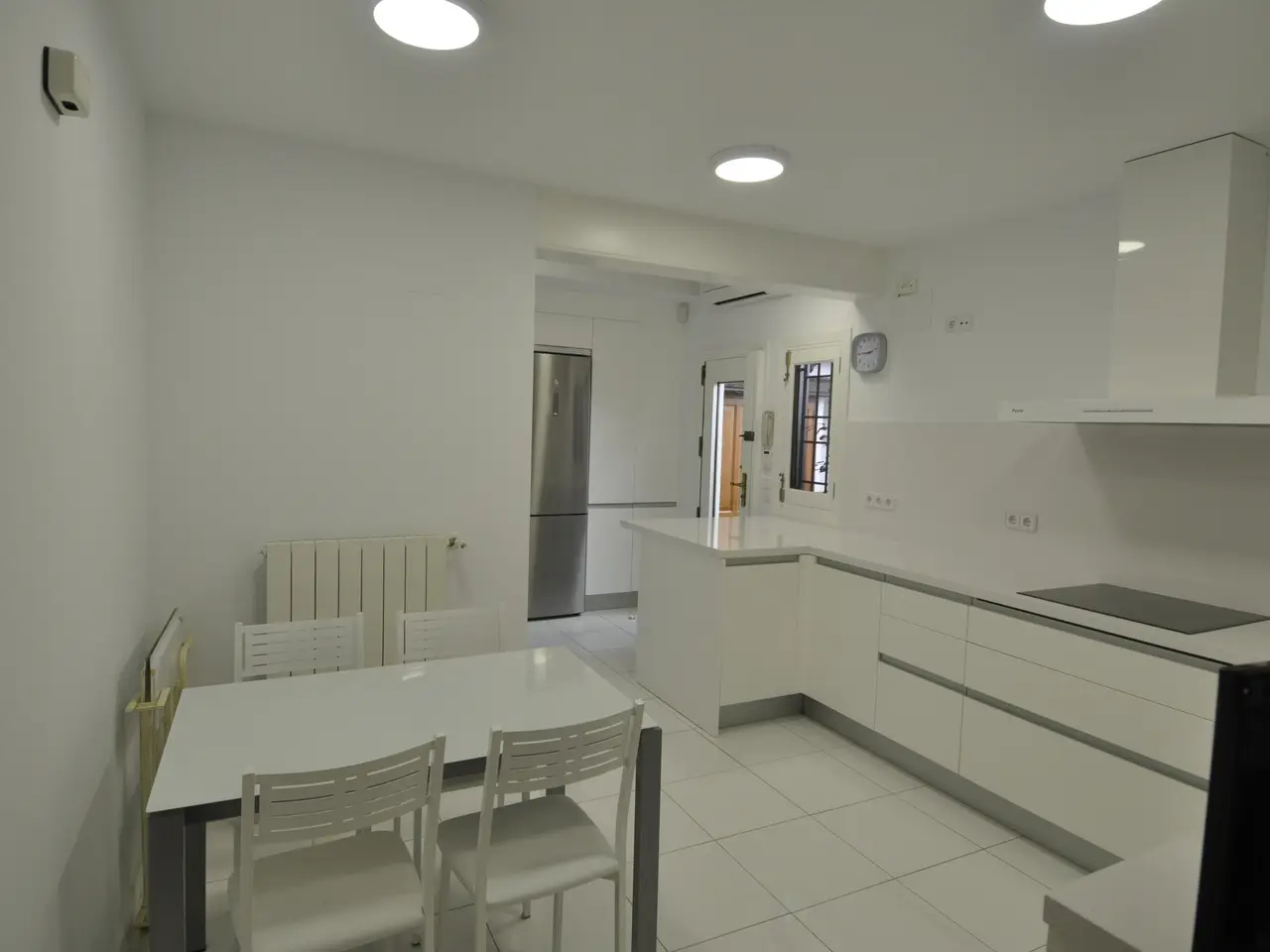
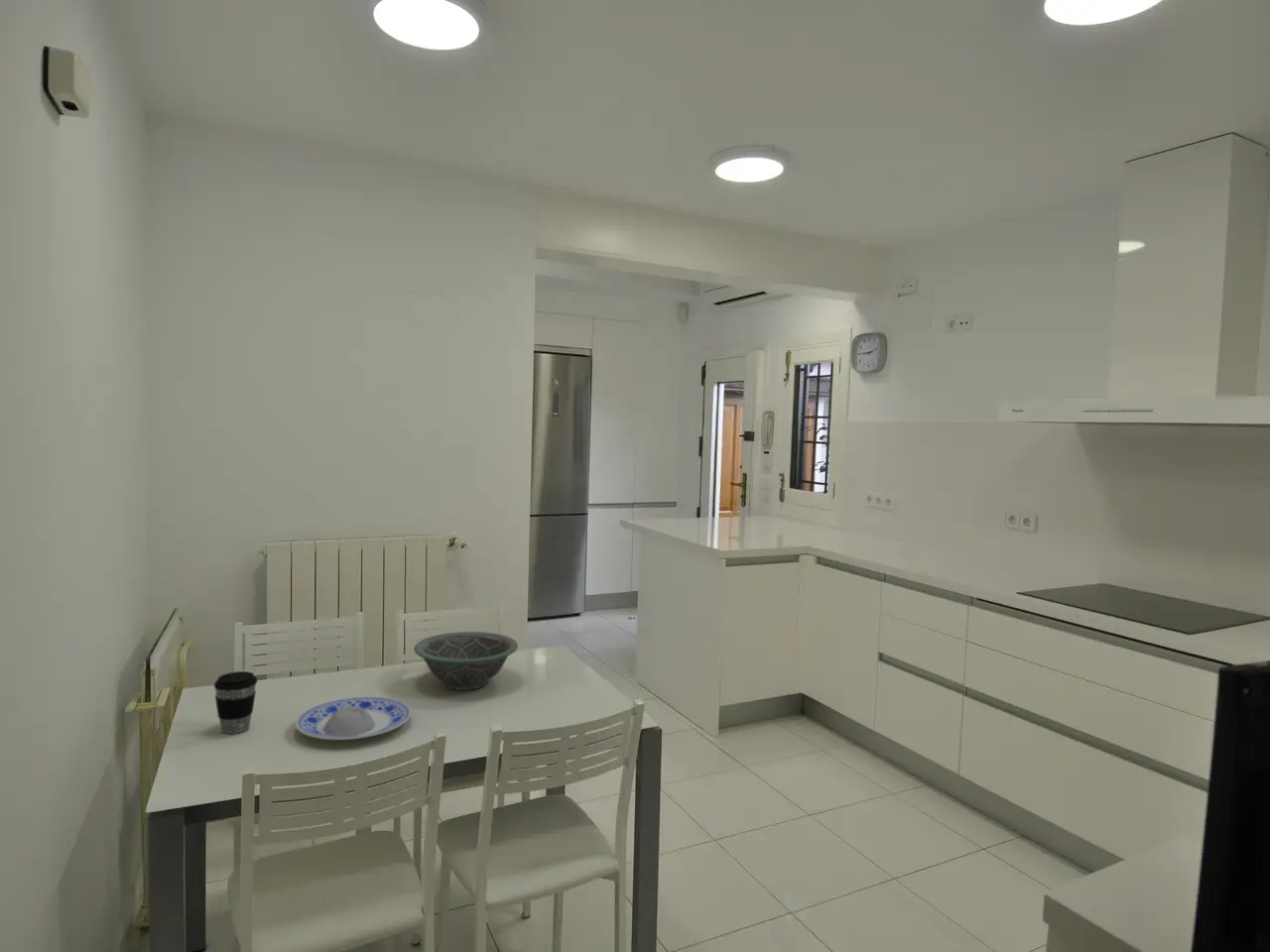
+ decorative bowl (465, 663)
+ coffee cup (235, 702)
+ plate (354, 715)
